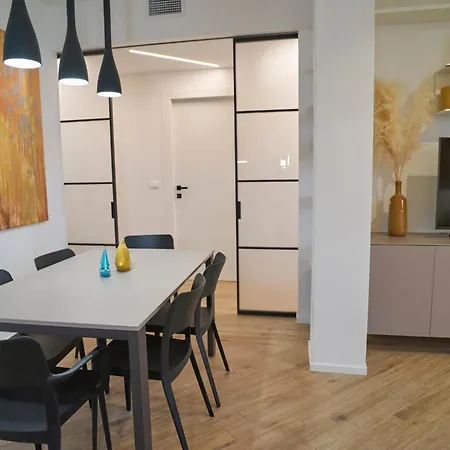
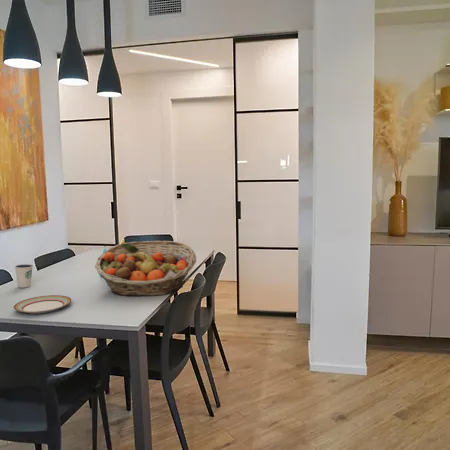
+ fruit basket (146, 267)
+ plate (43, 305)
+ dixie cup (24, 275)
